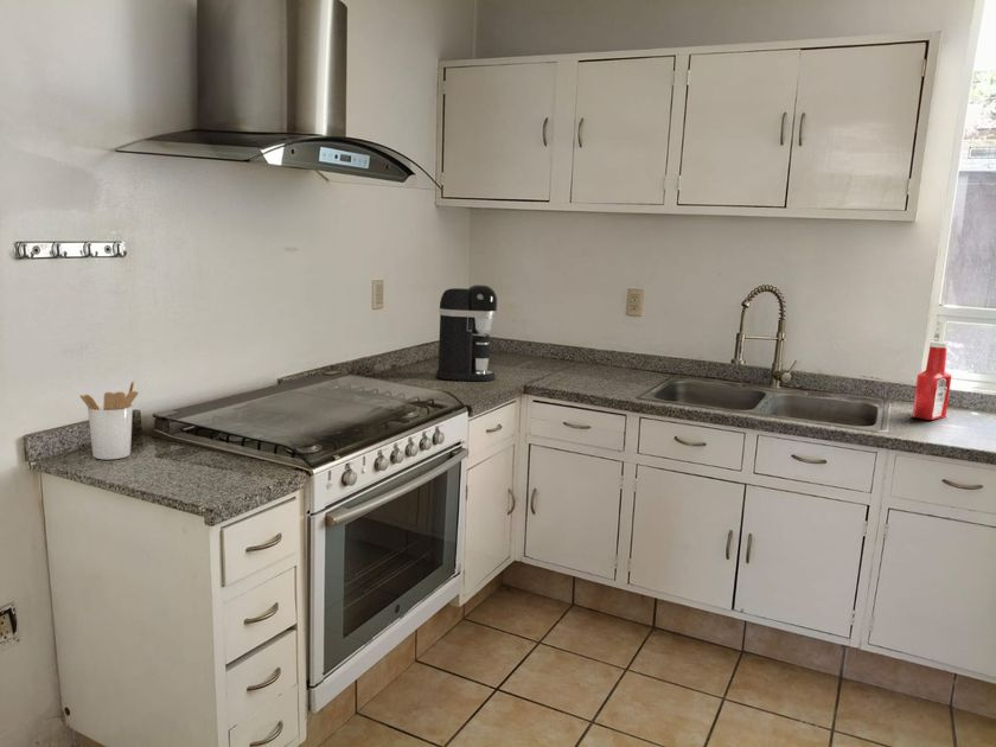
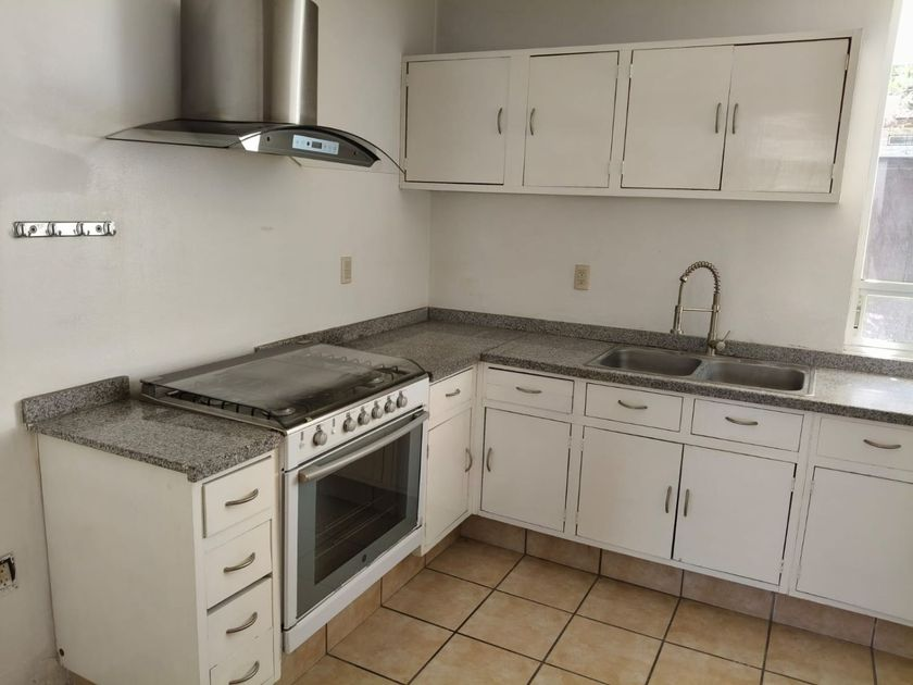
- utensil holder (114, 420)
- coffee maker (467, 331)
- soap bottle (933, 379)
